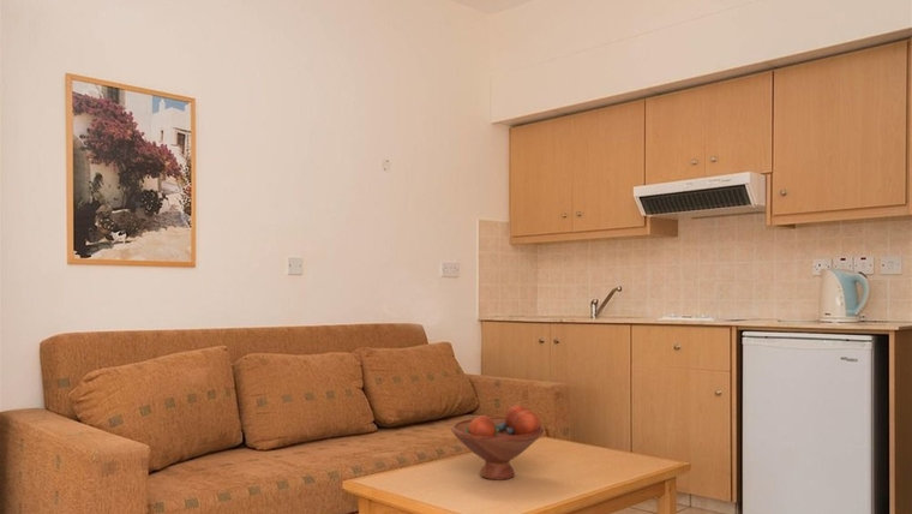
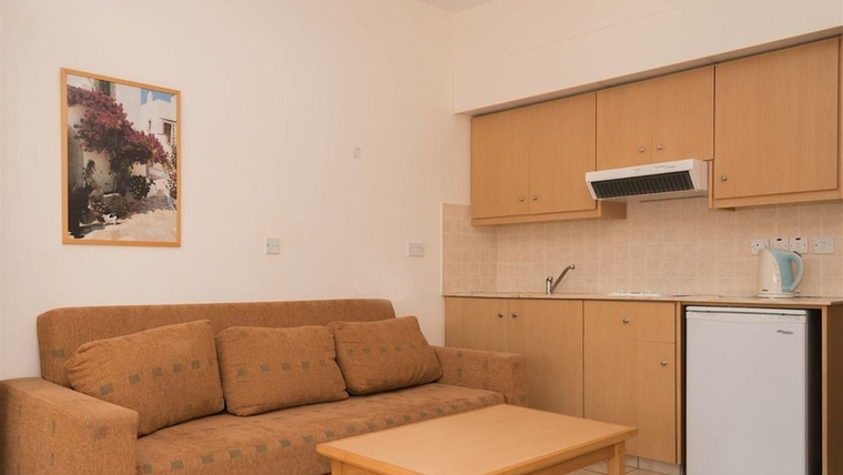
- fruit bowl (497, 442)
